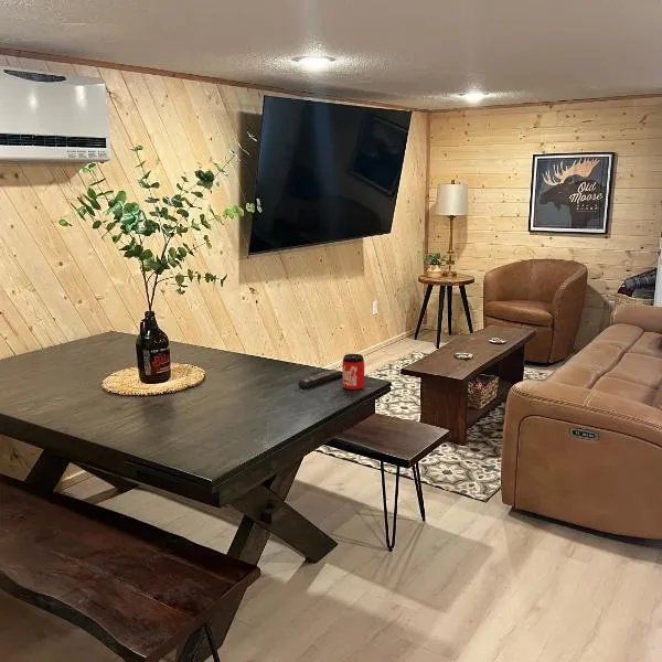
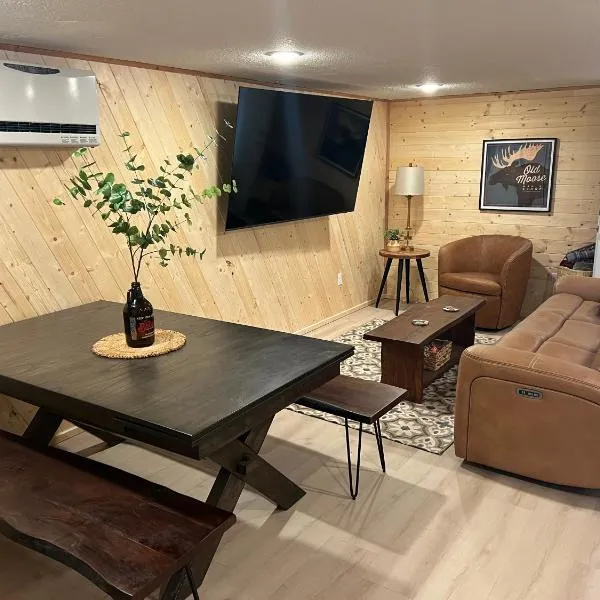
- can (353, 372)
- remote control (321, 377)
